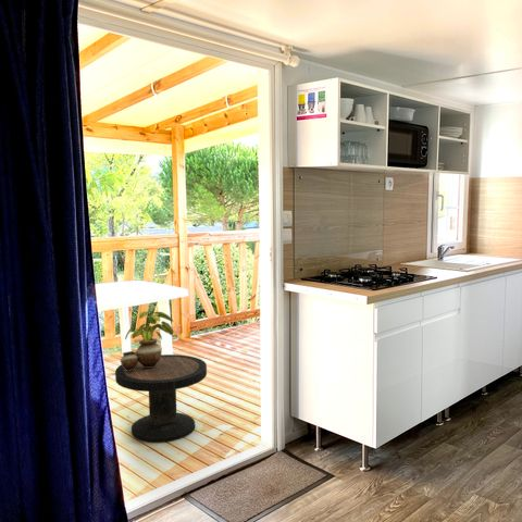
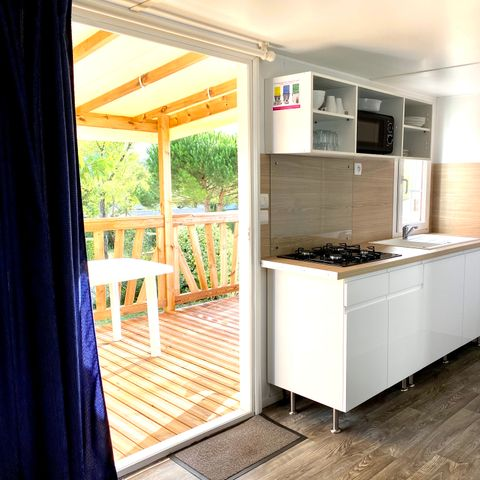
- side table (162, 398)
- potted plant (146, 338)
